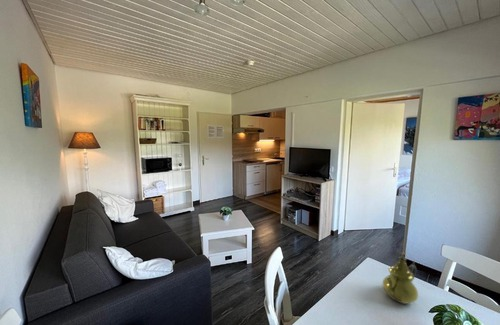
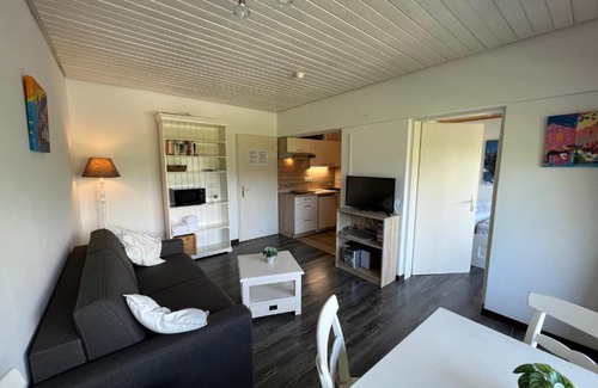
- teapot (401, 274)
